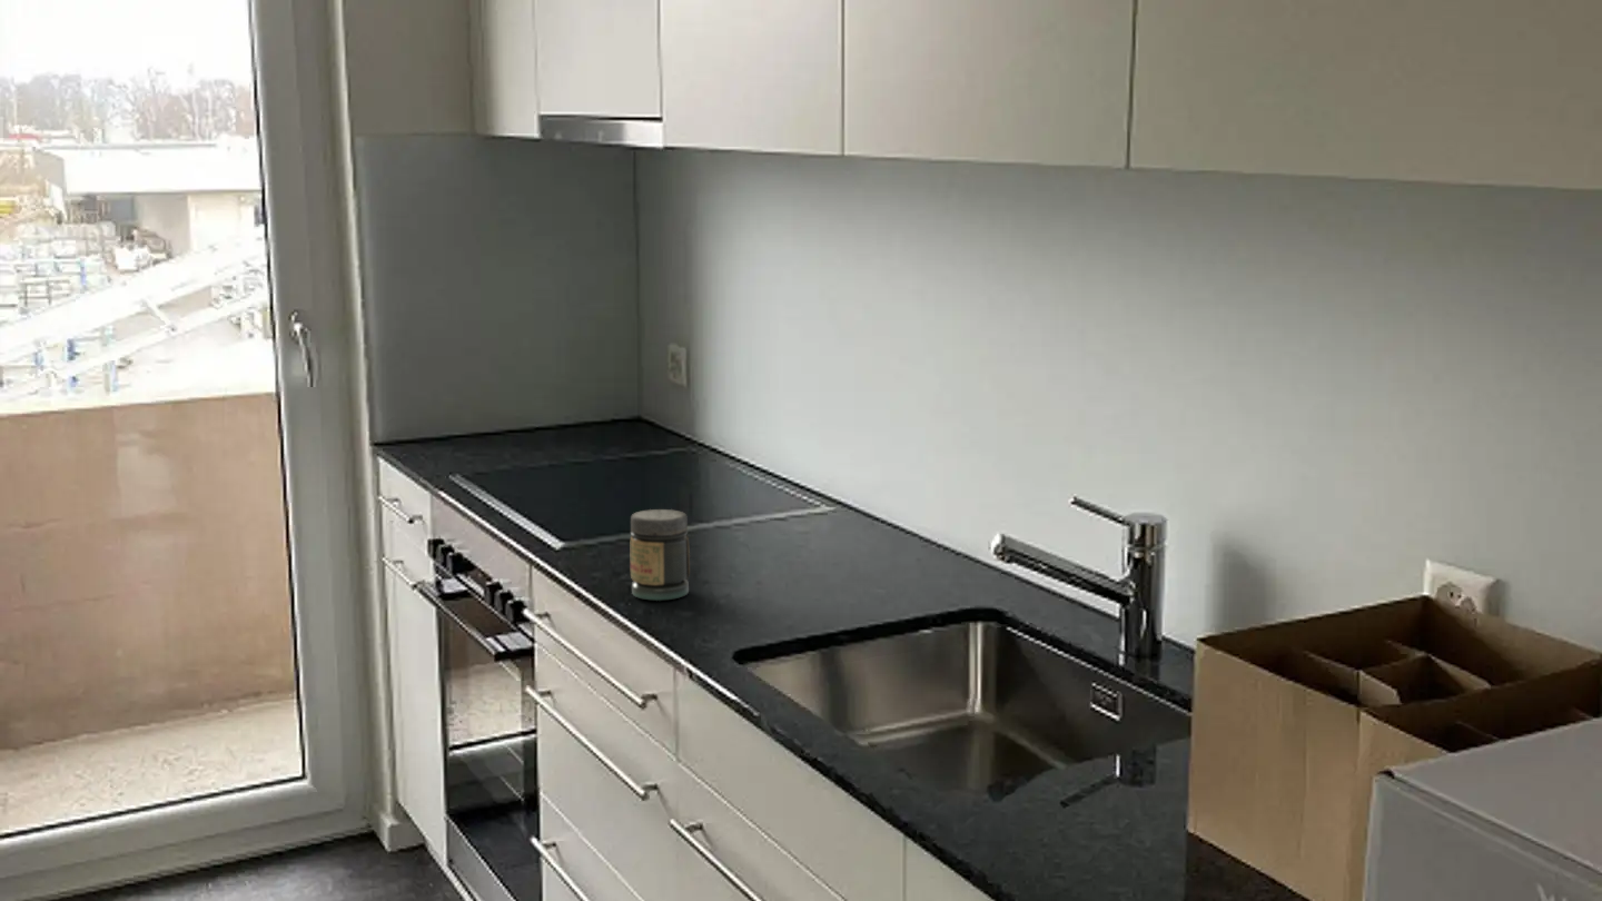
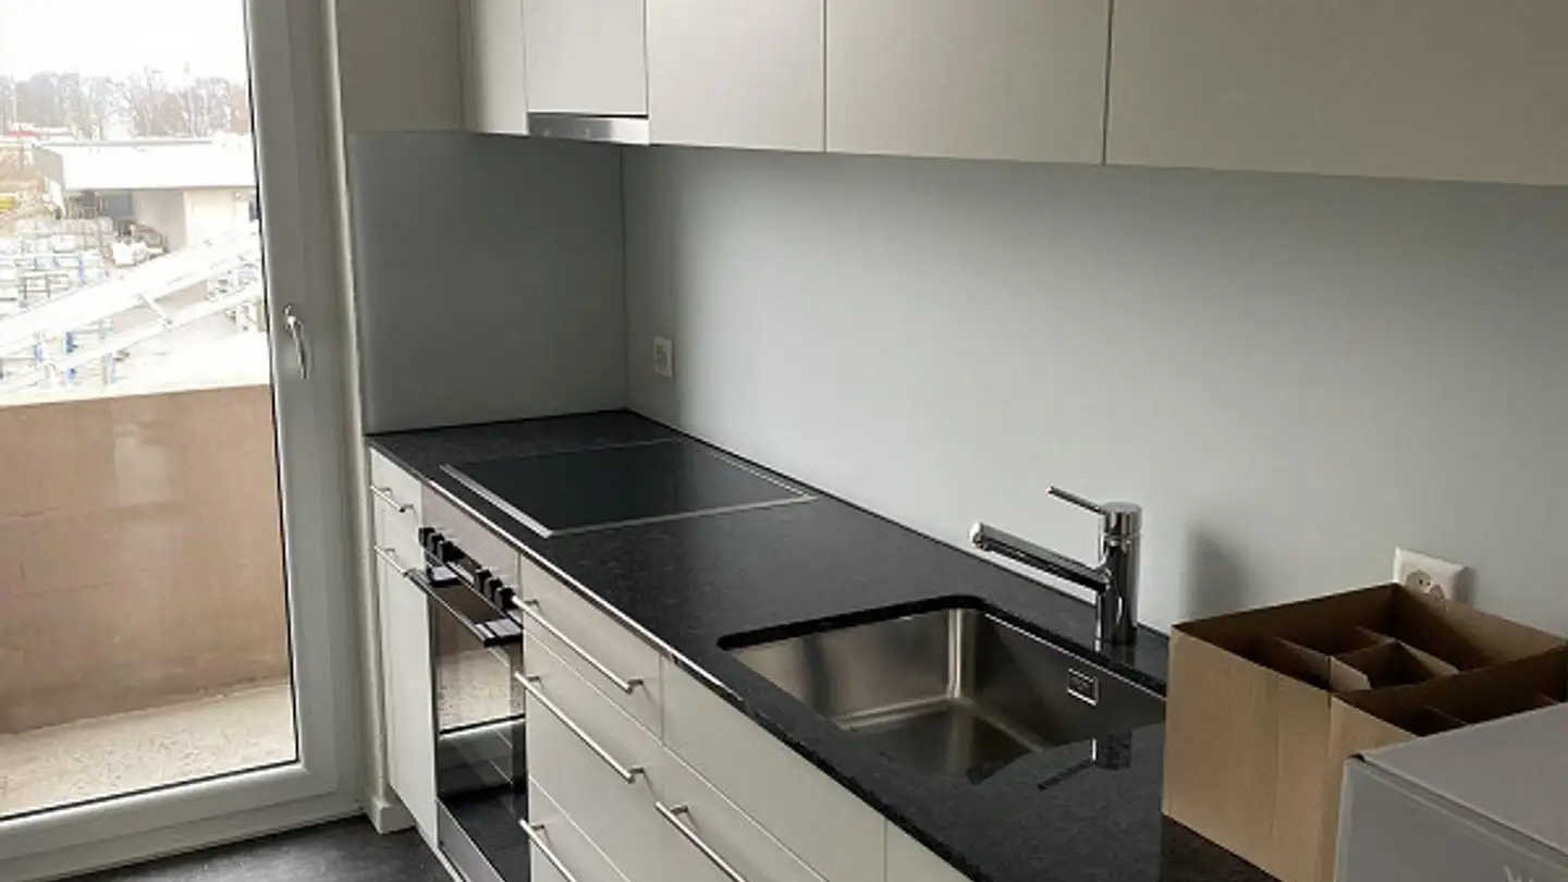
- jar (659, 553)
